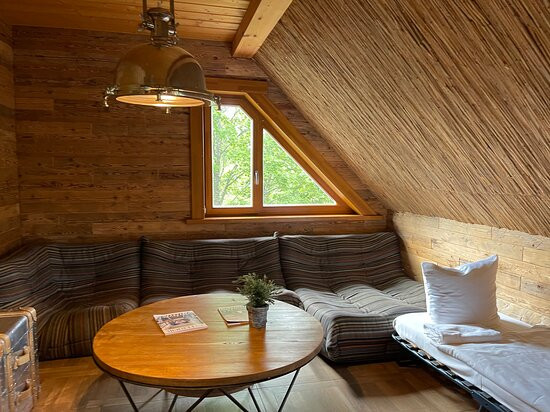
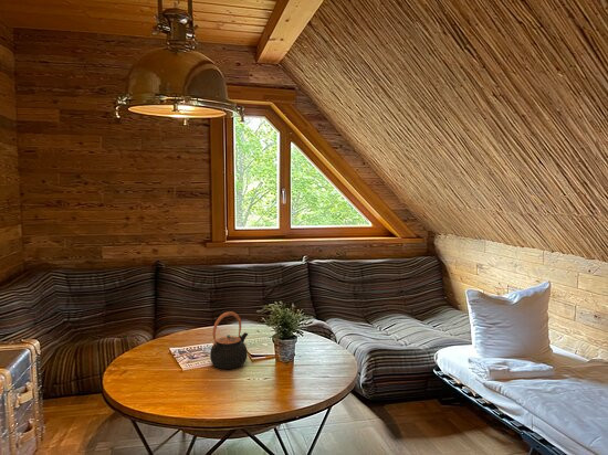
+ teapot (231, 337)
